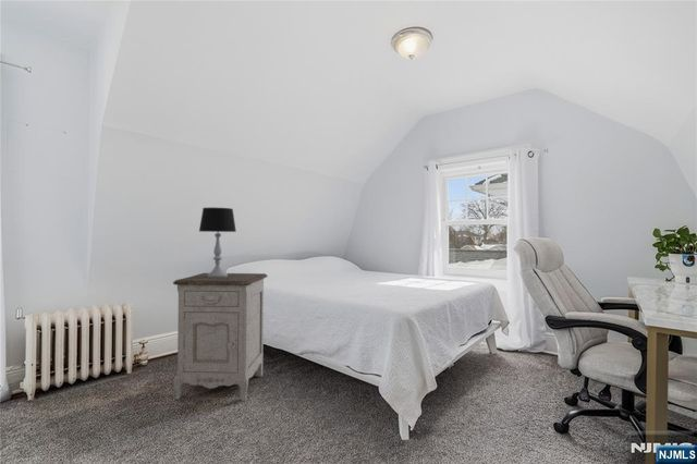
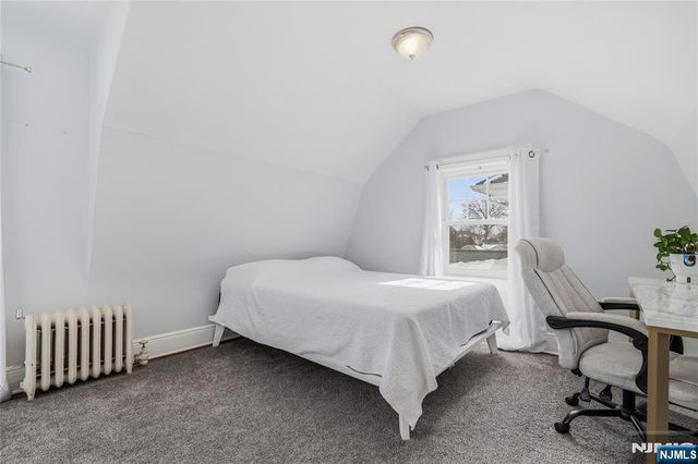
- table lamp (218, 242)
- nightstand (220, 332)
